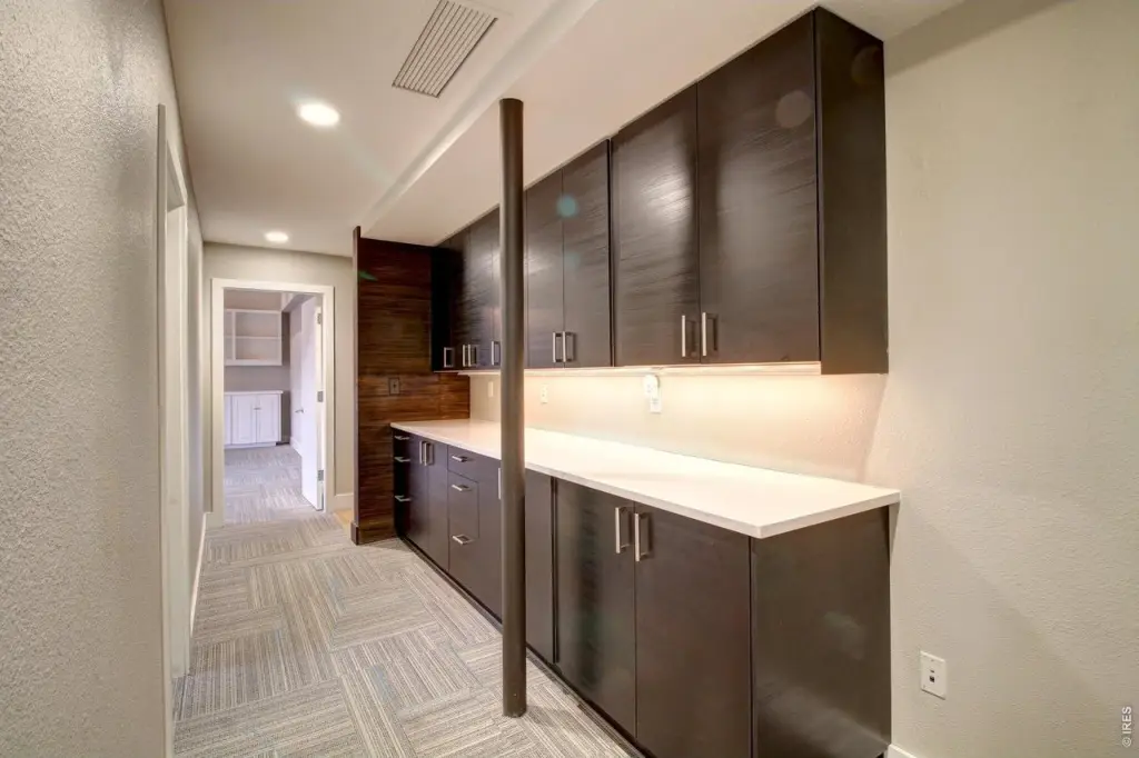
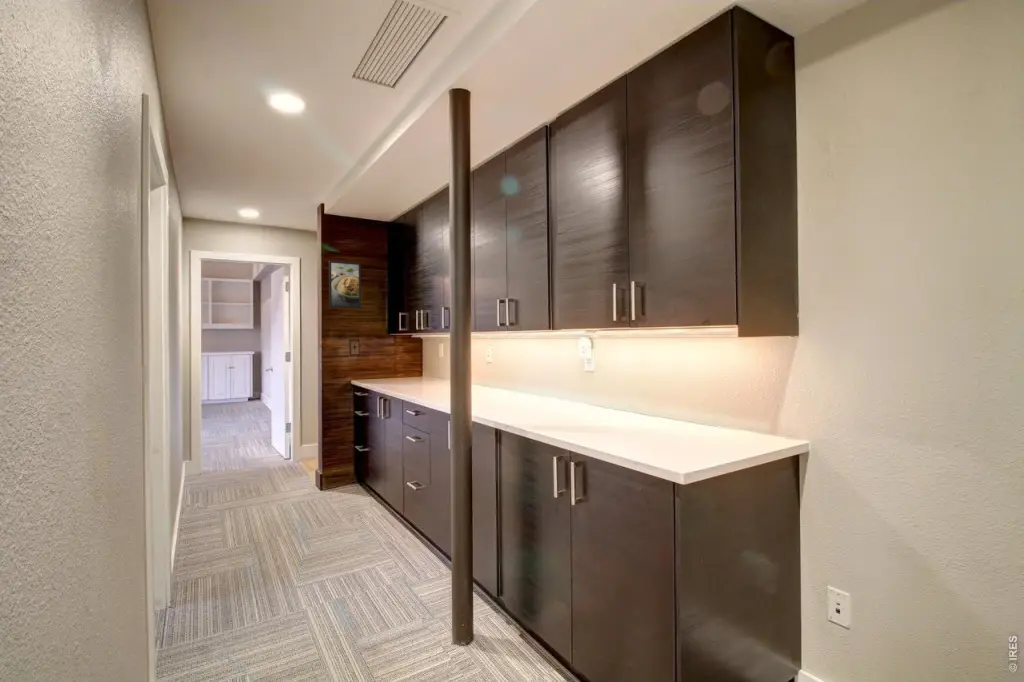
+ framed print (345, 285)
